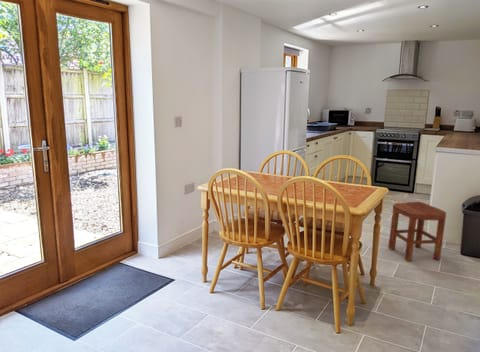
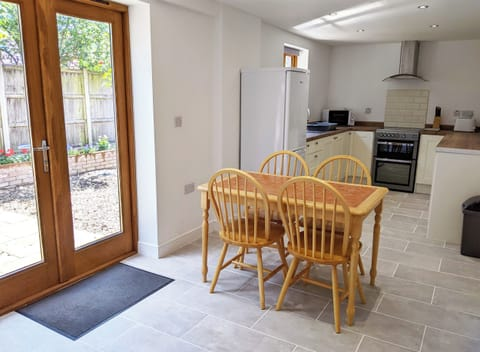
- stool (416, 230)
